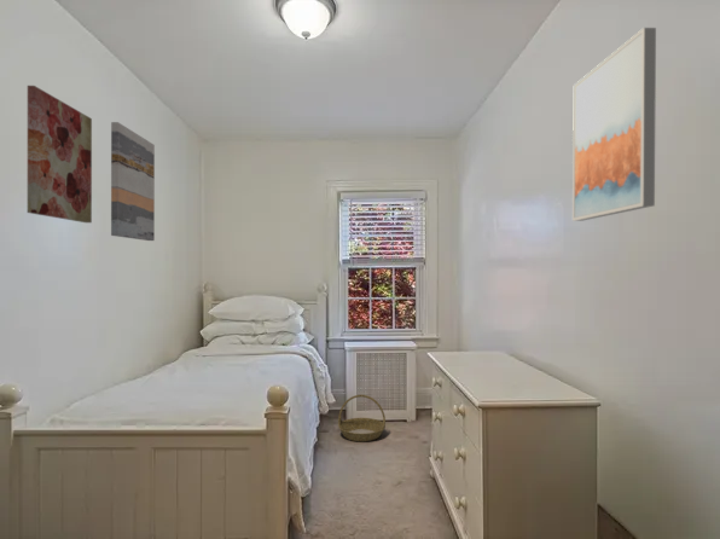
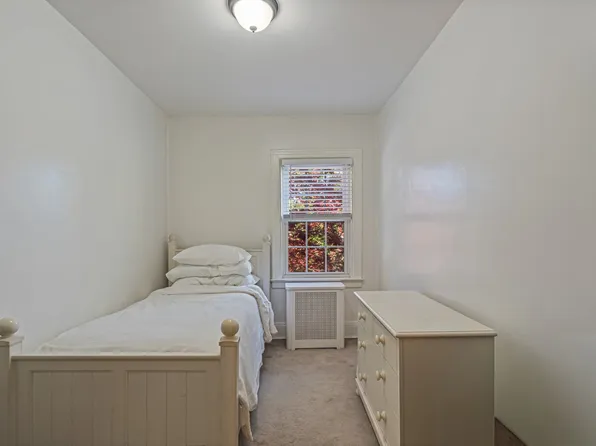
- wall art (608, 137)
- basket (361, 418)
- wall art (134, 186)
- wall art (62, 161)
